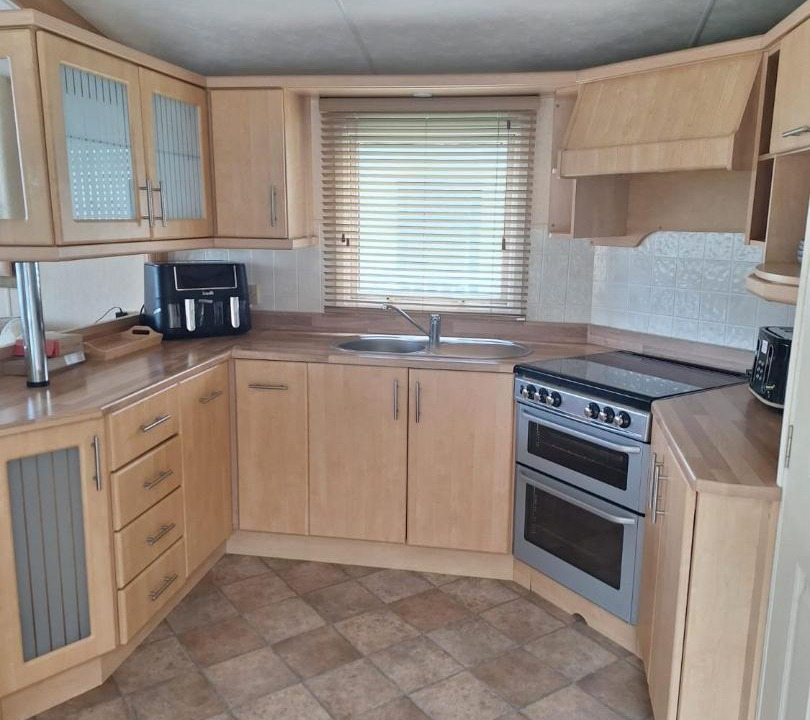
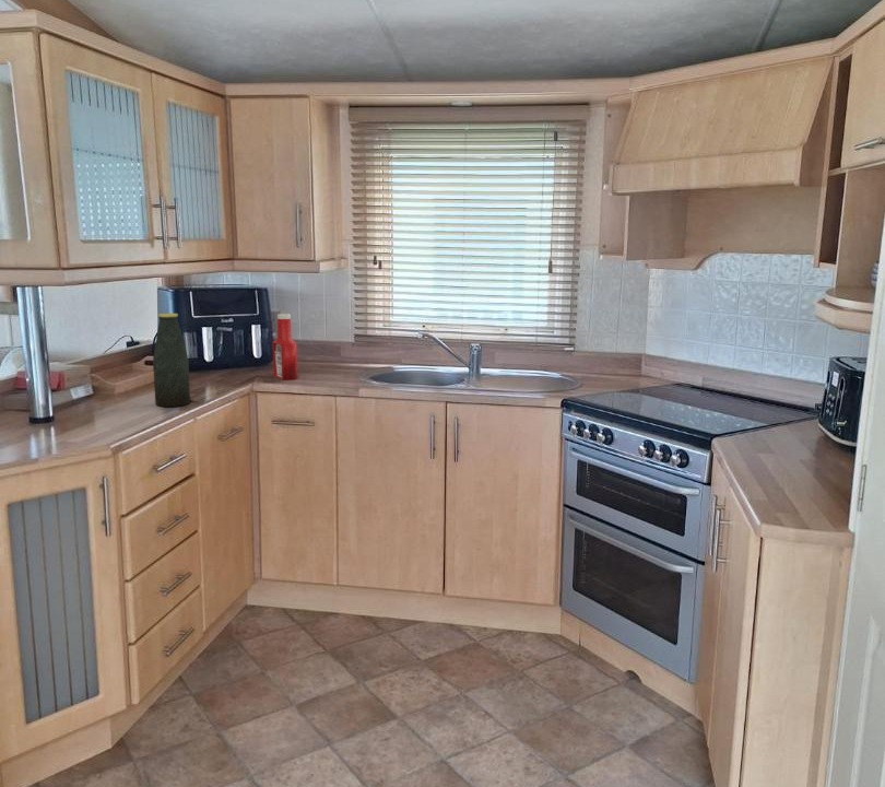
+ bottle (170, 359)
+ soap bottle (284, 345)
